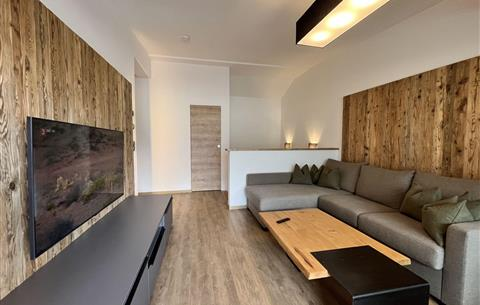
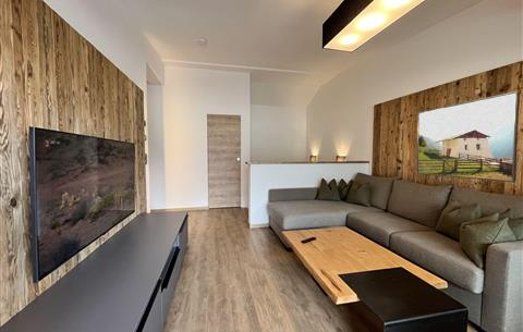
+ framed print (458, 140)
